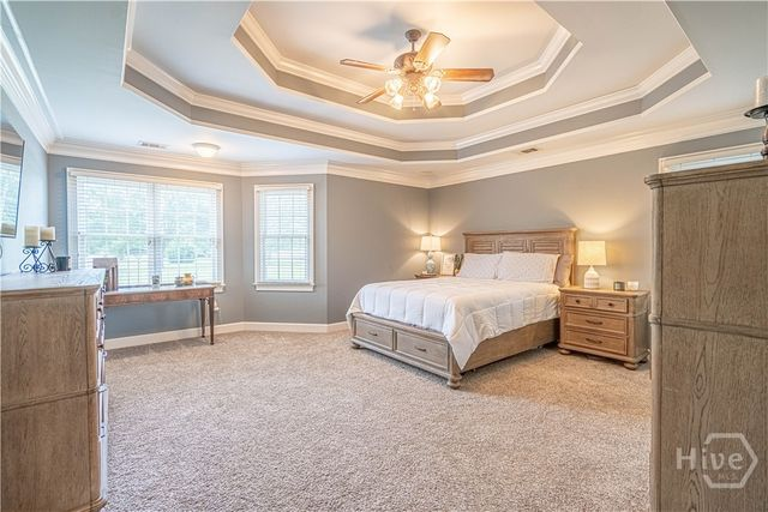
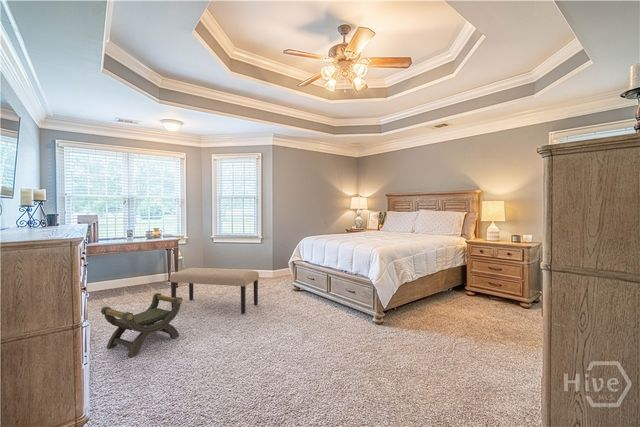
+ bench (215, 284)
+ stool (144, 322)
